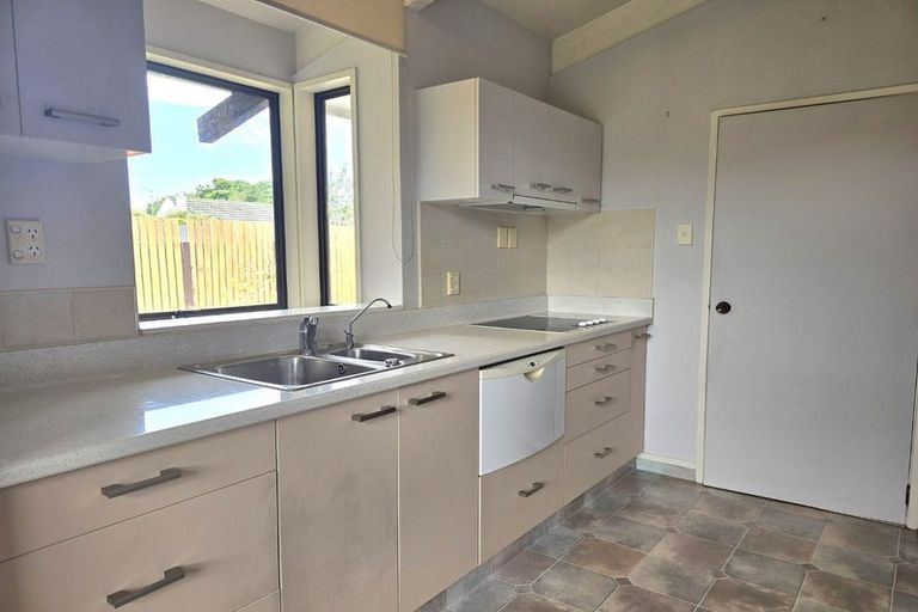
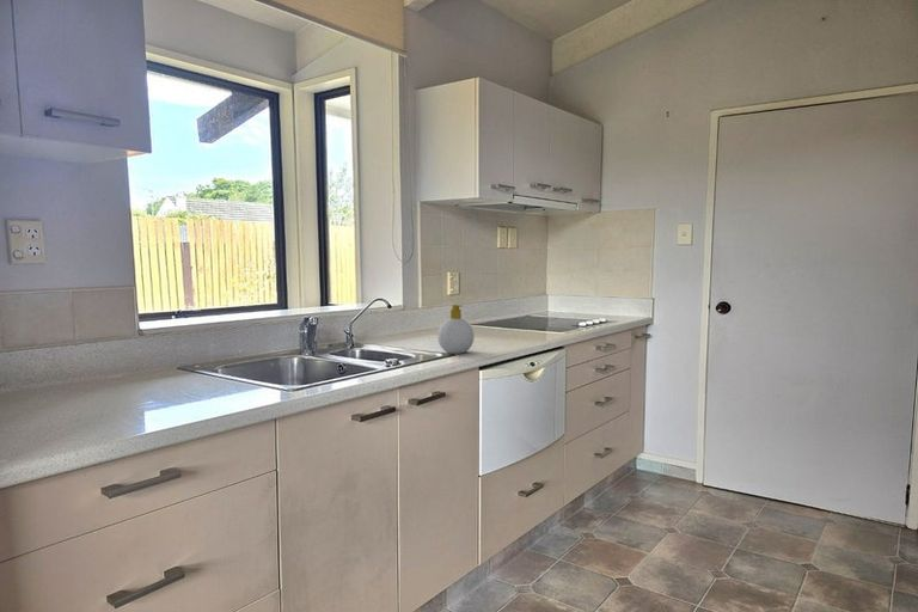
+ soap bottle (455, 328)
